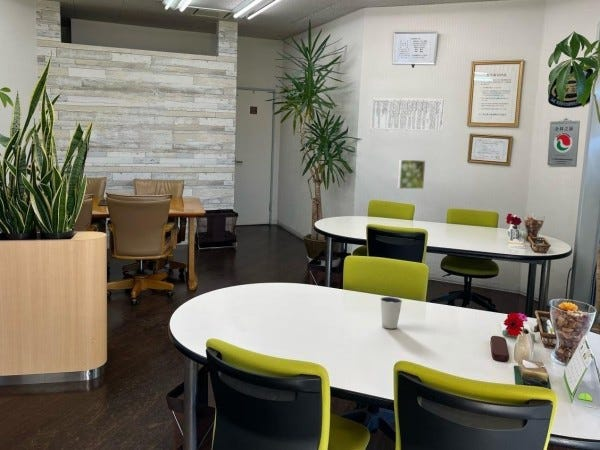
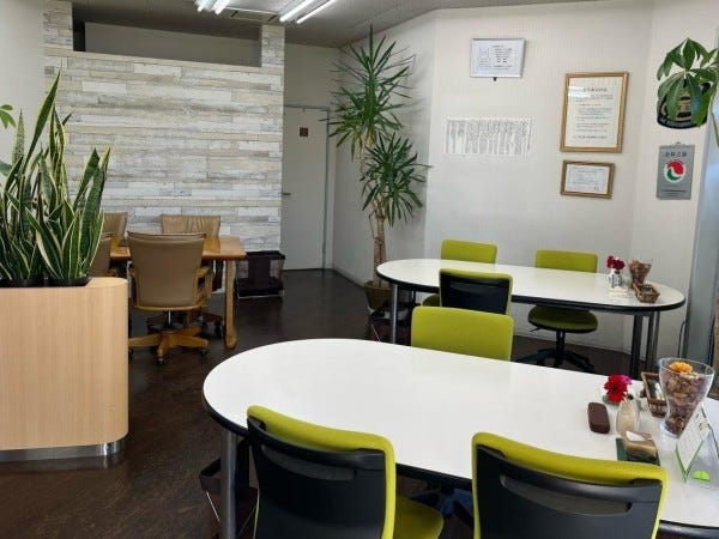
- dixie cup (390, 313)
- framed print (411, 174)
